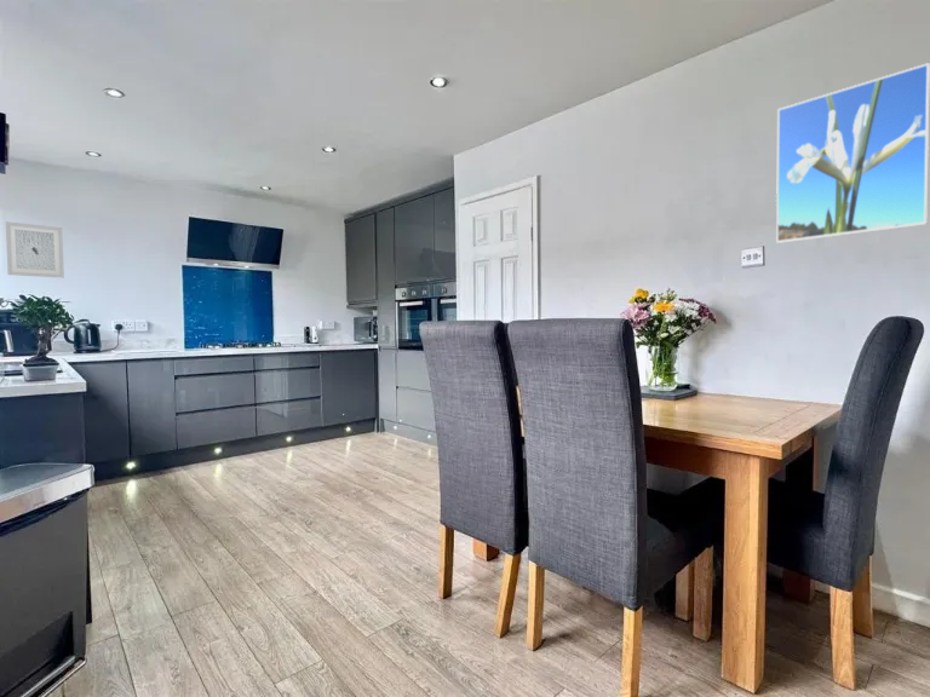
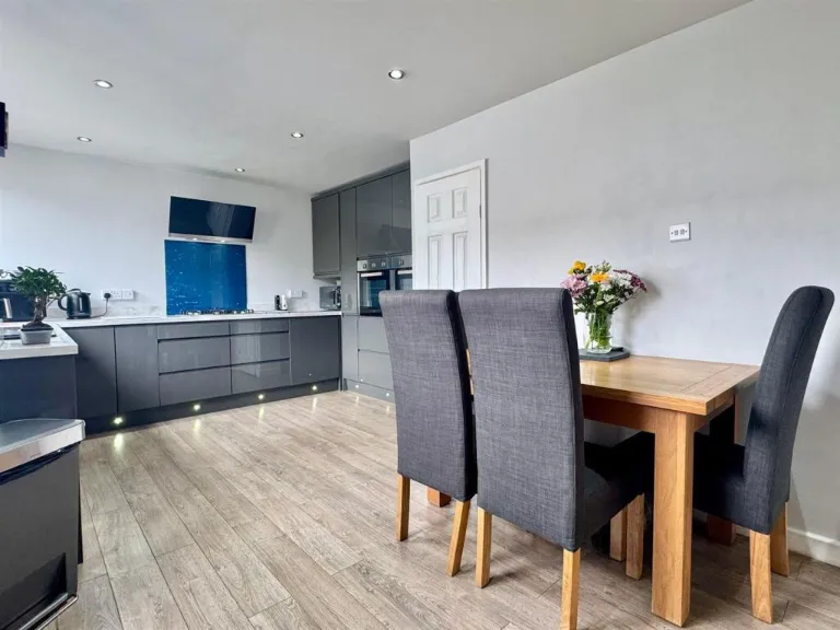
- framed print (845, 162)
- wall art (35, 250)
